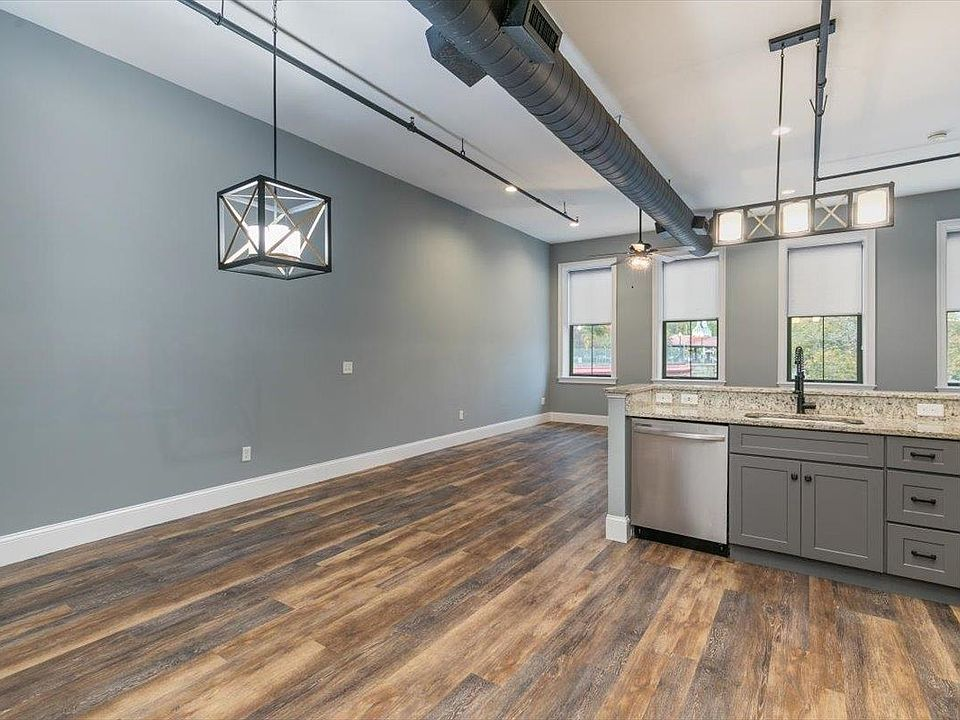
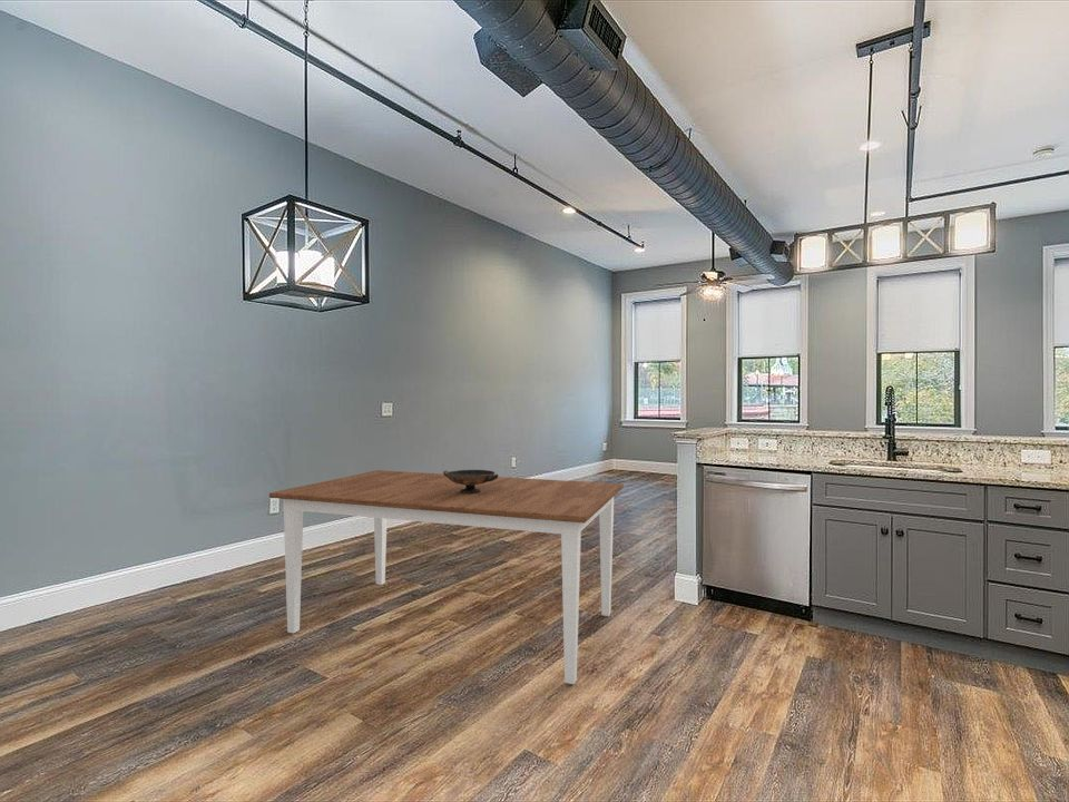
+ decorative bowl (470, 481)
+ dining table (462, 525)
